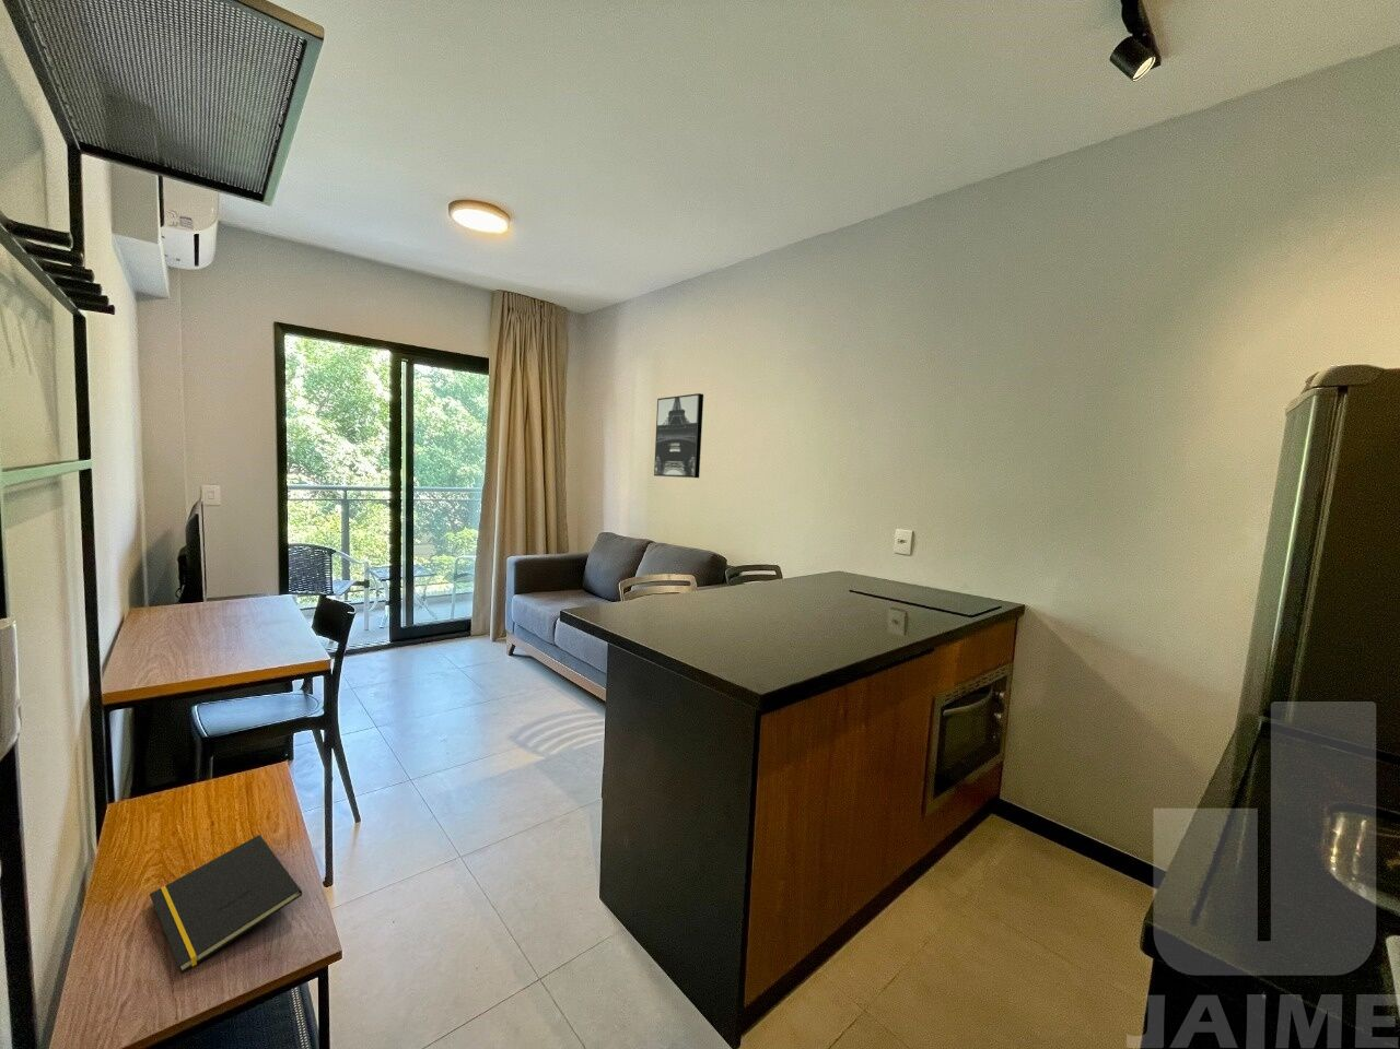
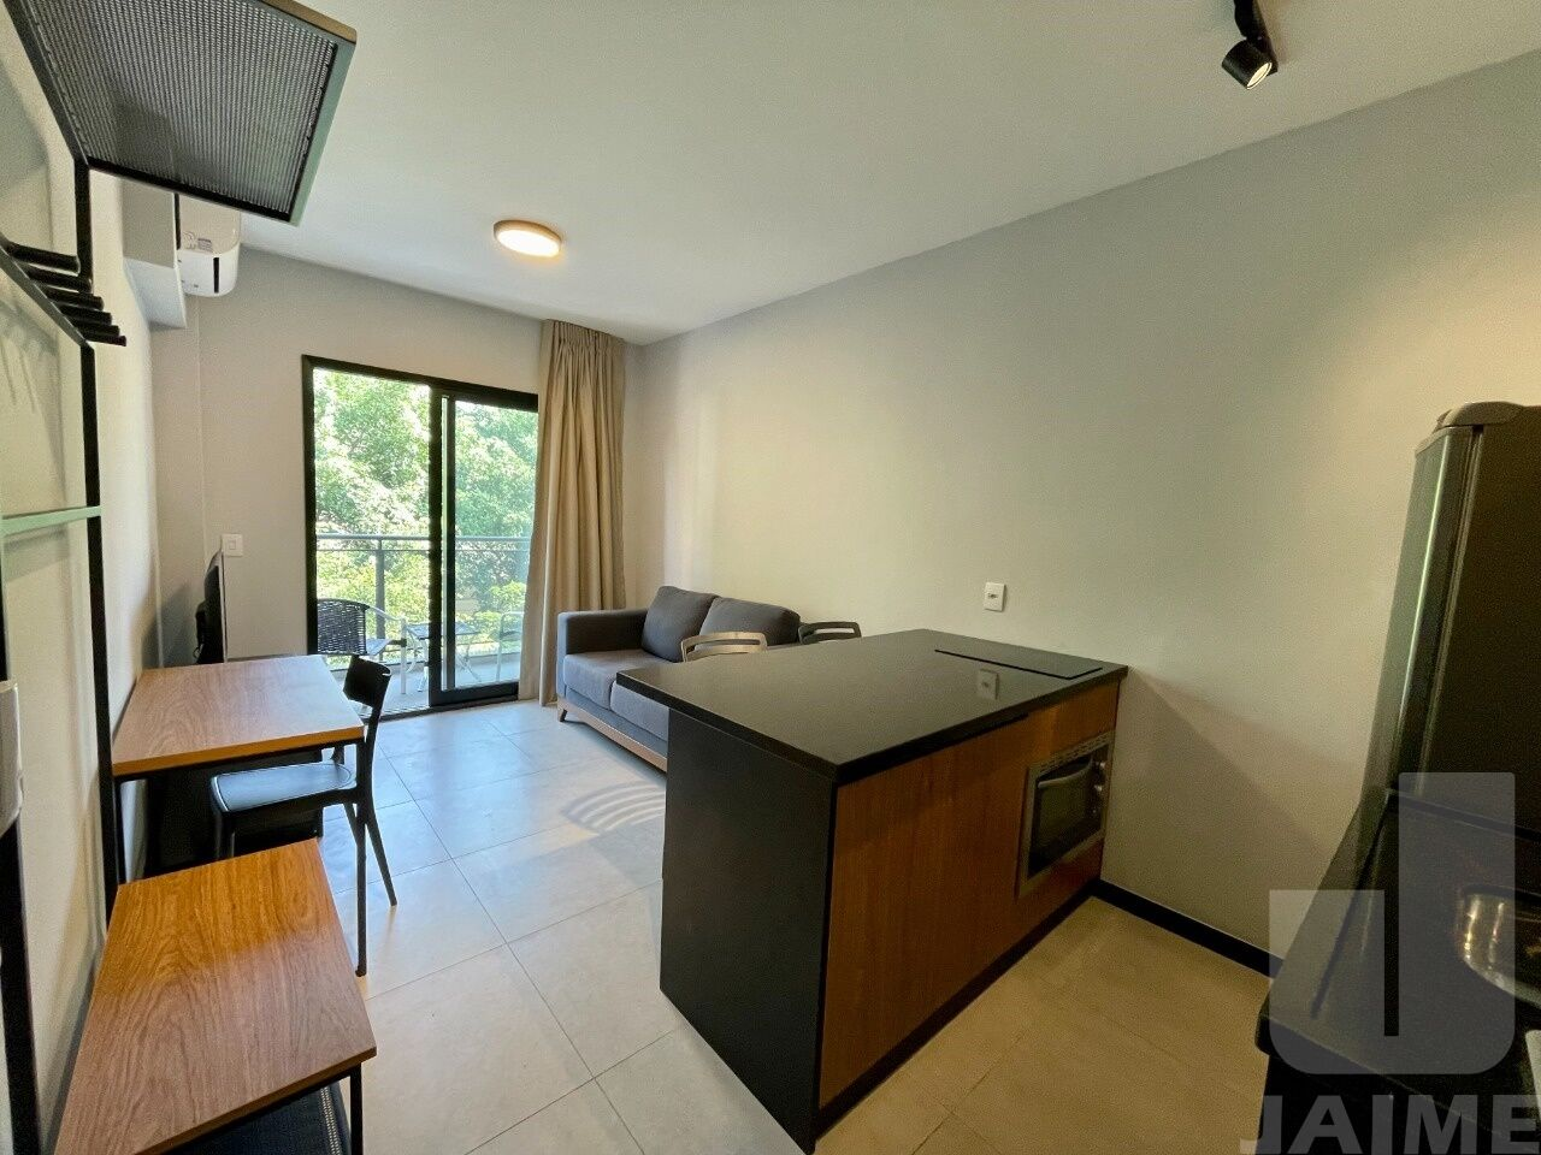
- wall art (677, 436)
- notepad (225, 894)
